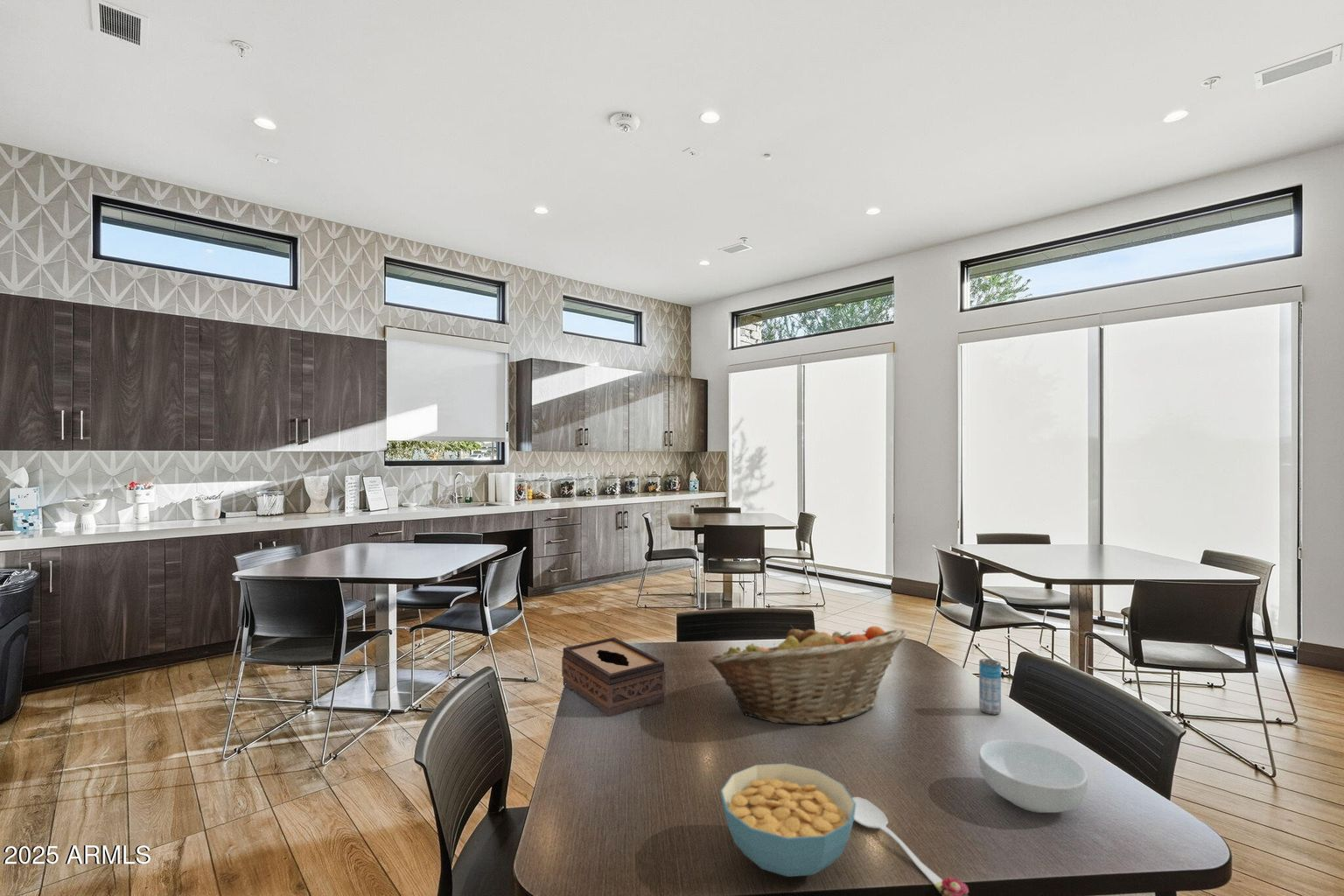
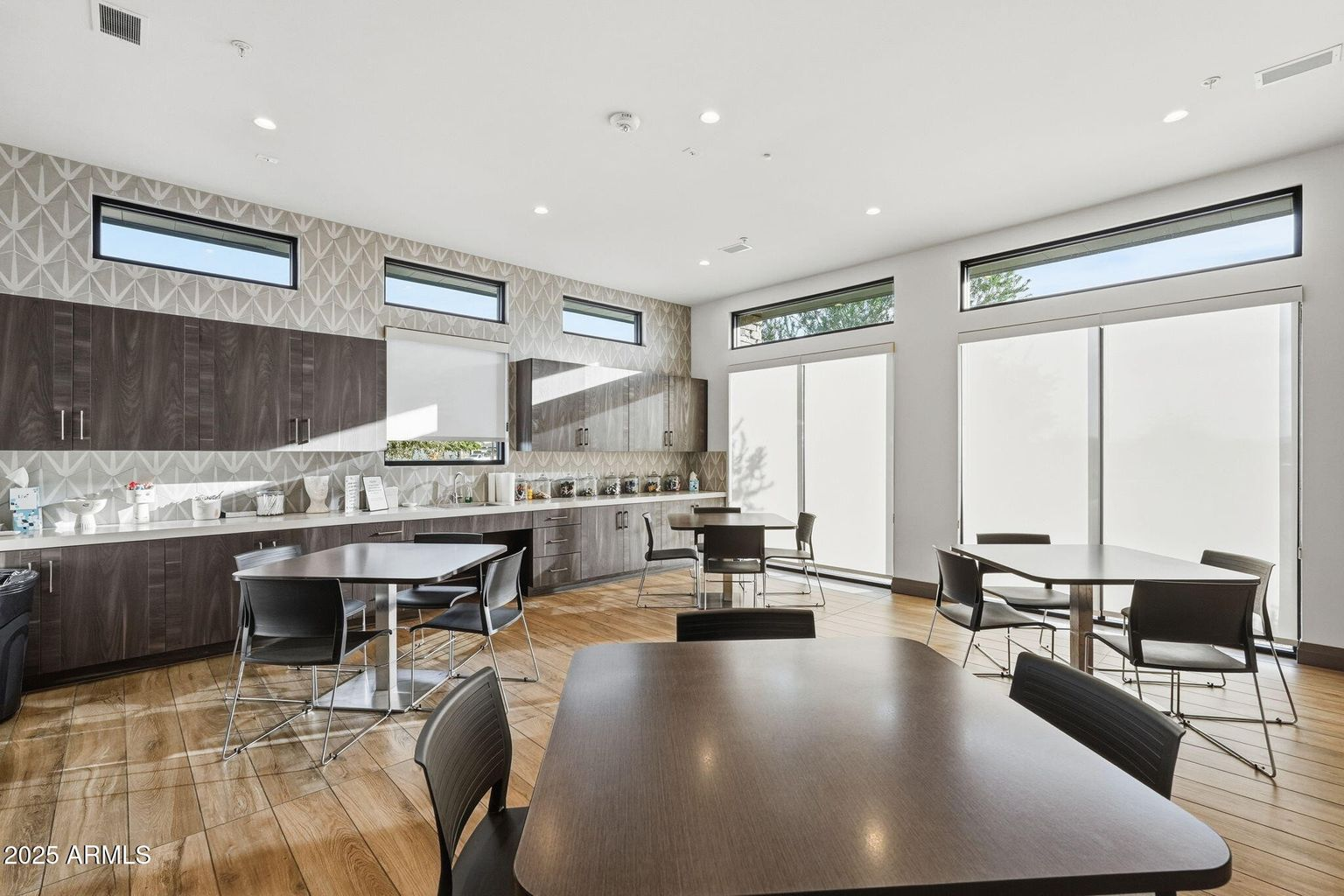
- tissue box (612, 674)
- spoon (901, 843)
- fruit basket (808, 662)
- cereal bowl (787, 829)
- beverage can (990, 686)
- cereal bowl (1031, 780)
